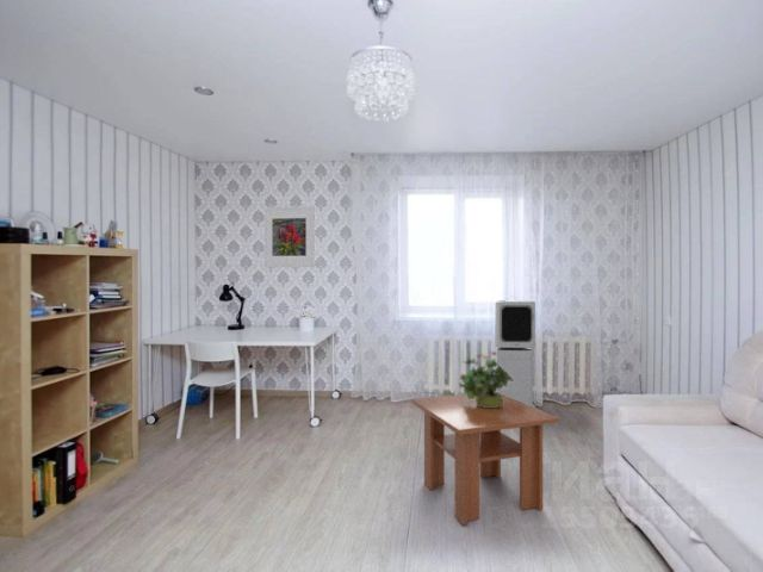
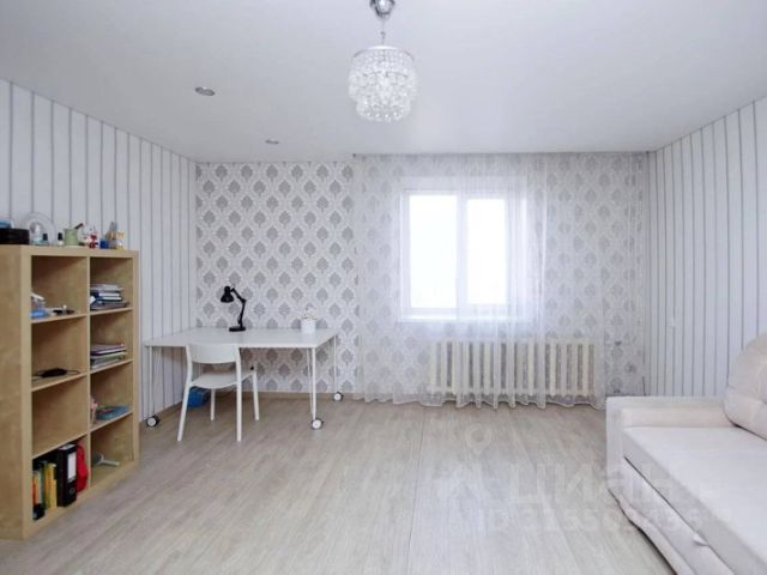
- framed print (289, 237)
- coffee table (479, 452)
- air purifier (511, 355)
- potted plant (482, 378)
